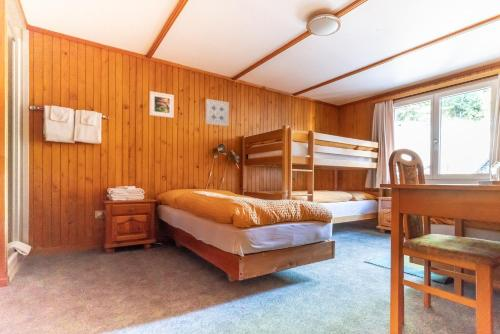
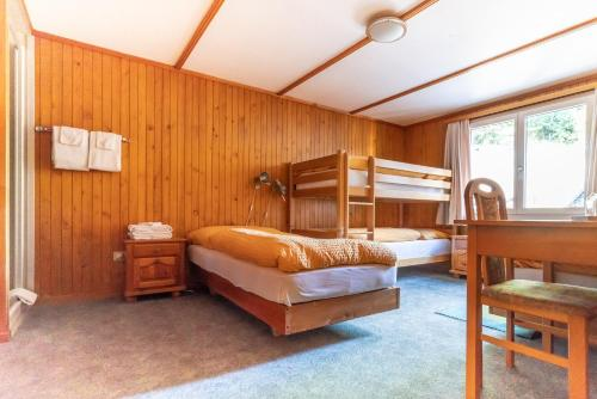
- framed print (162, 104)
- wall art (217, 112)
